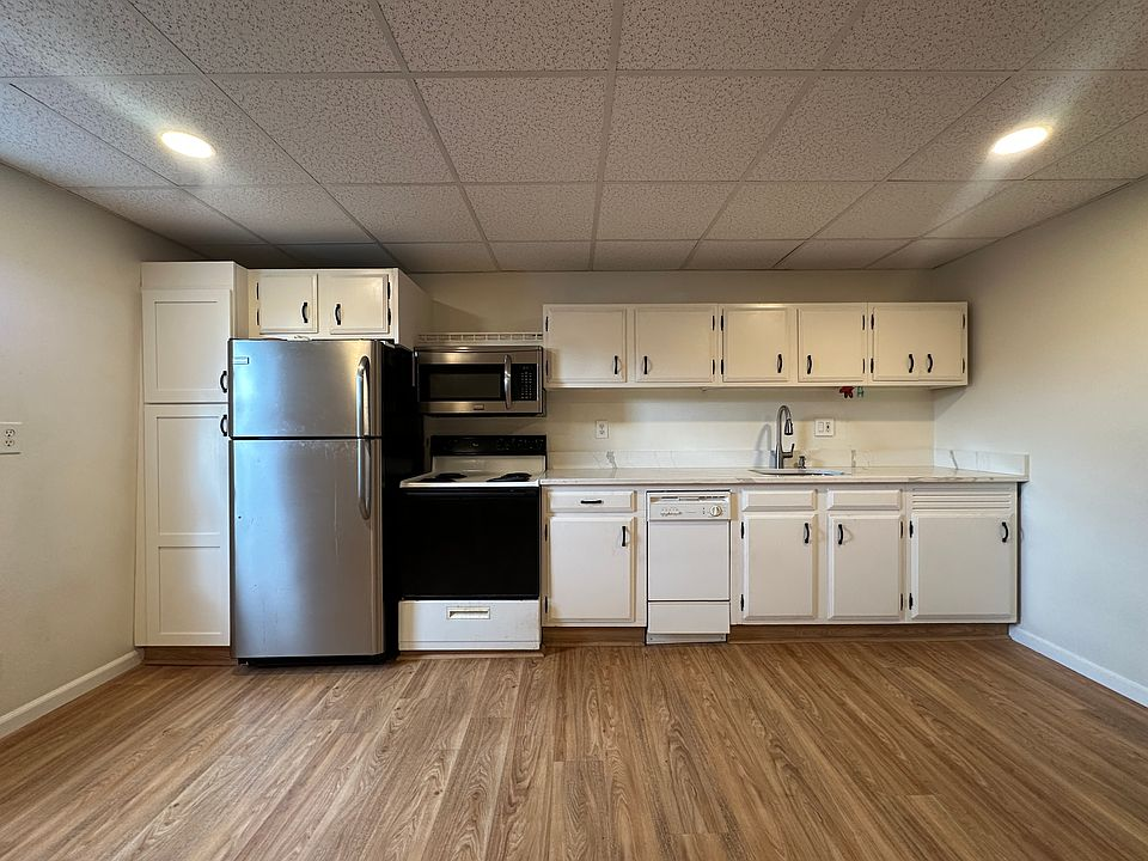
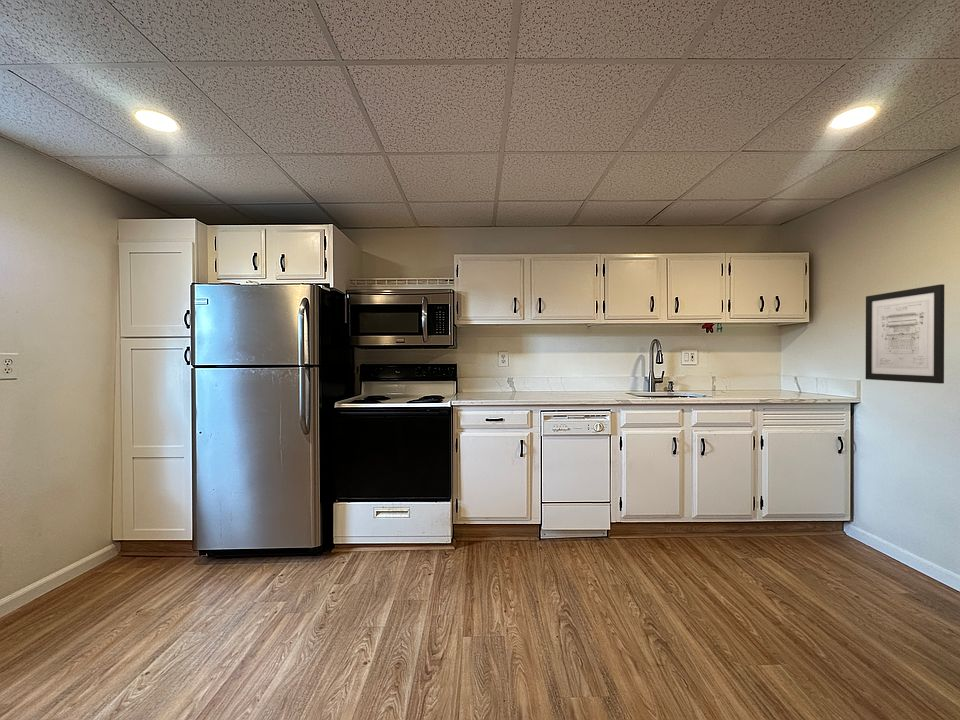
+ wall art (901, 336)
